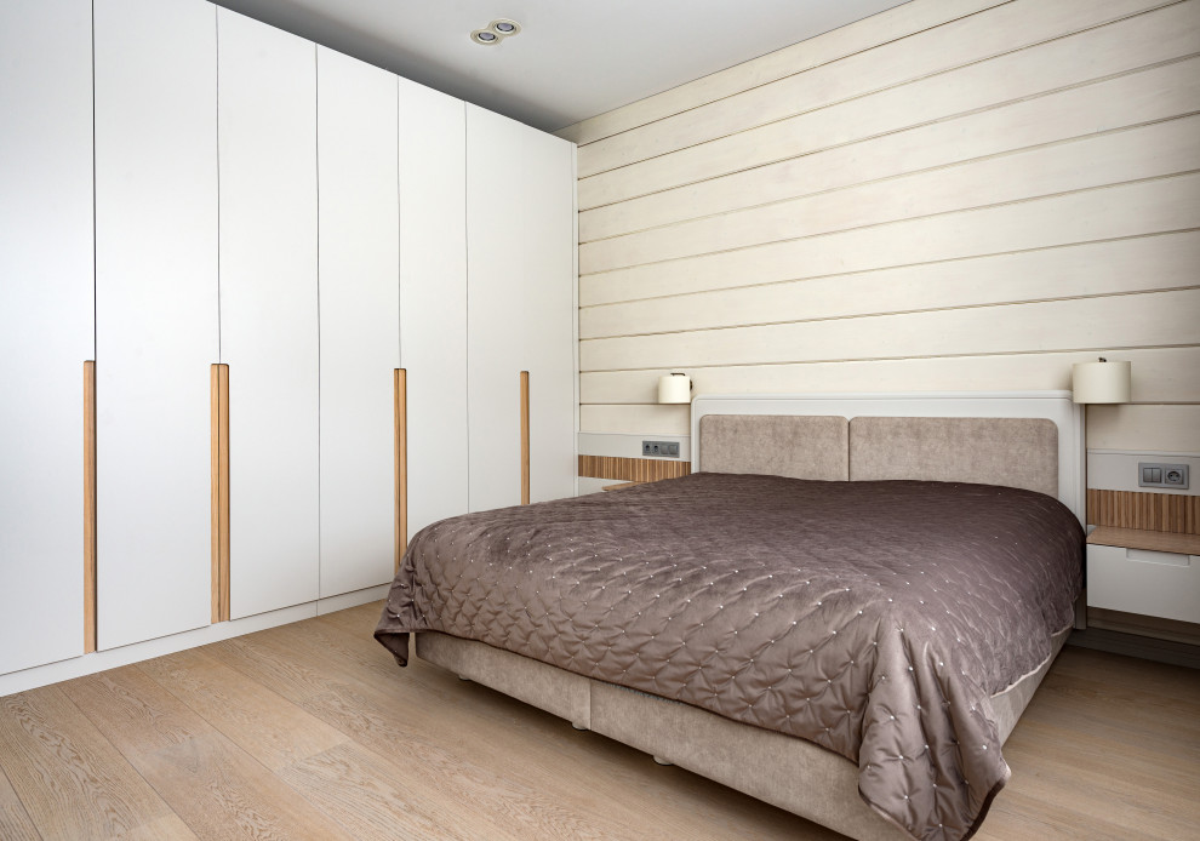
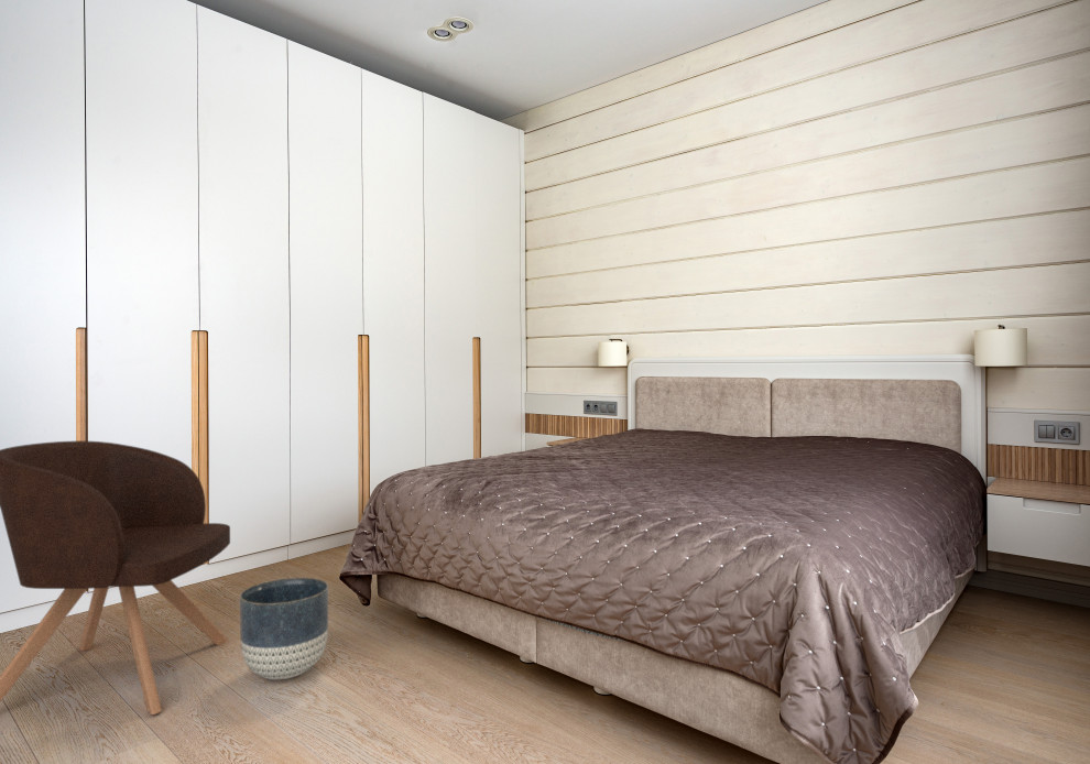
+ armchair (116, 559)
+ planter (285, 631)
